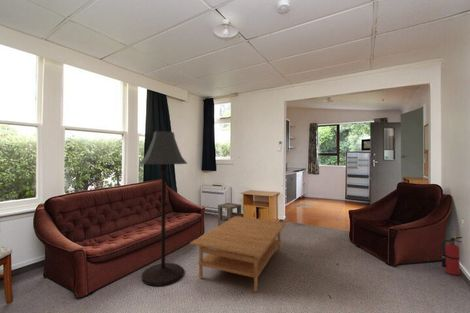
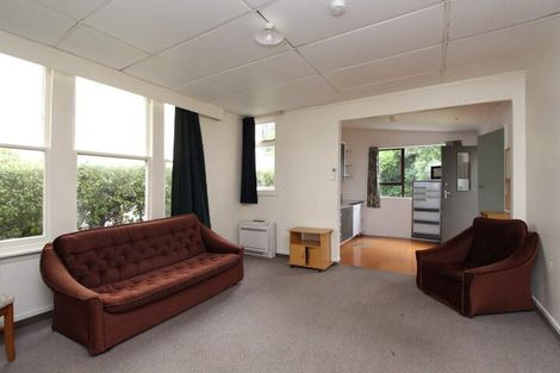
- floor lamp (163, 203)
- side table (229, 219)
- coffee table (244, 247)
- fire extinguisher (451, 254)
